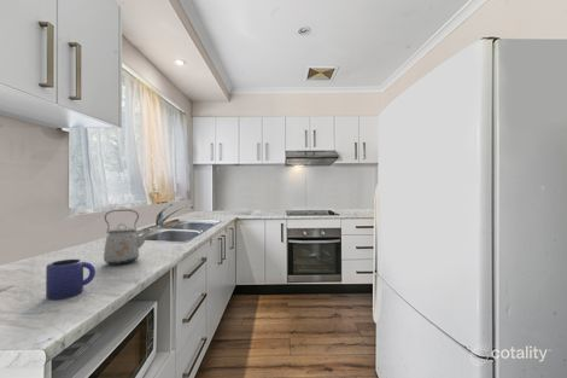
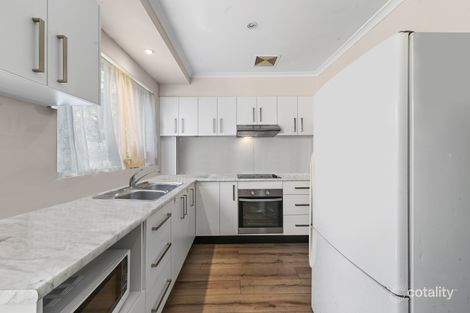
- mug (71, 277)
- kettle (128, 234)
